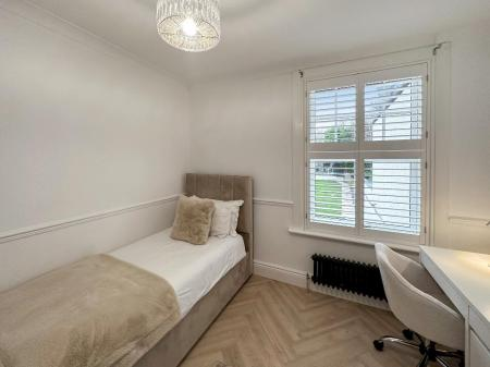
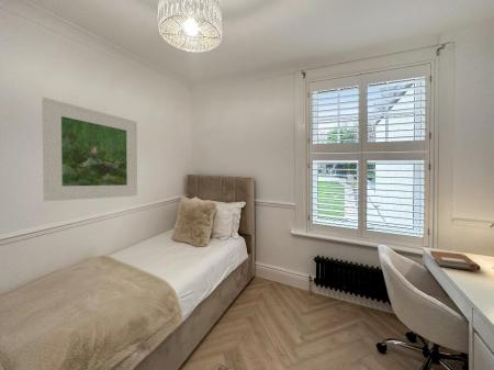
+ notebook (452, 259)
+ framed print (98, 155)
